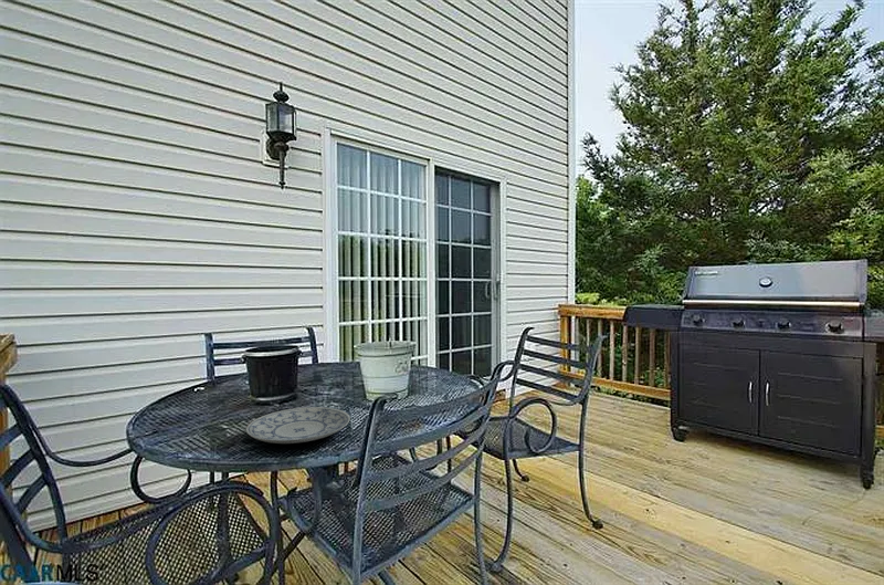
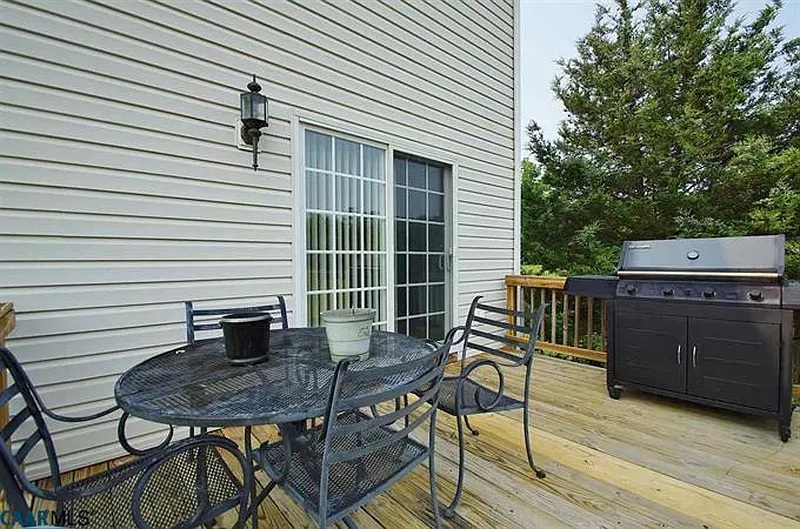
- plate (299, 427)
